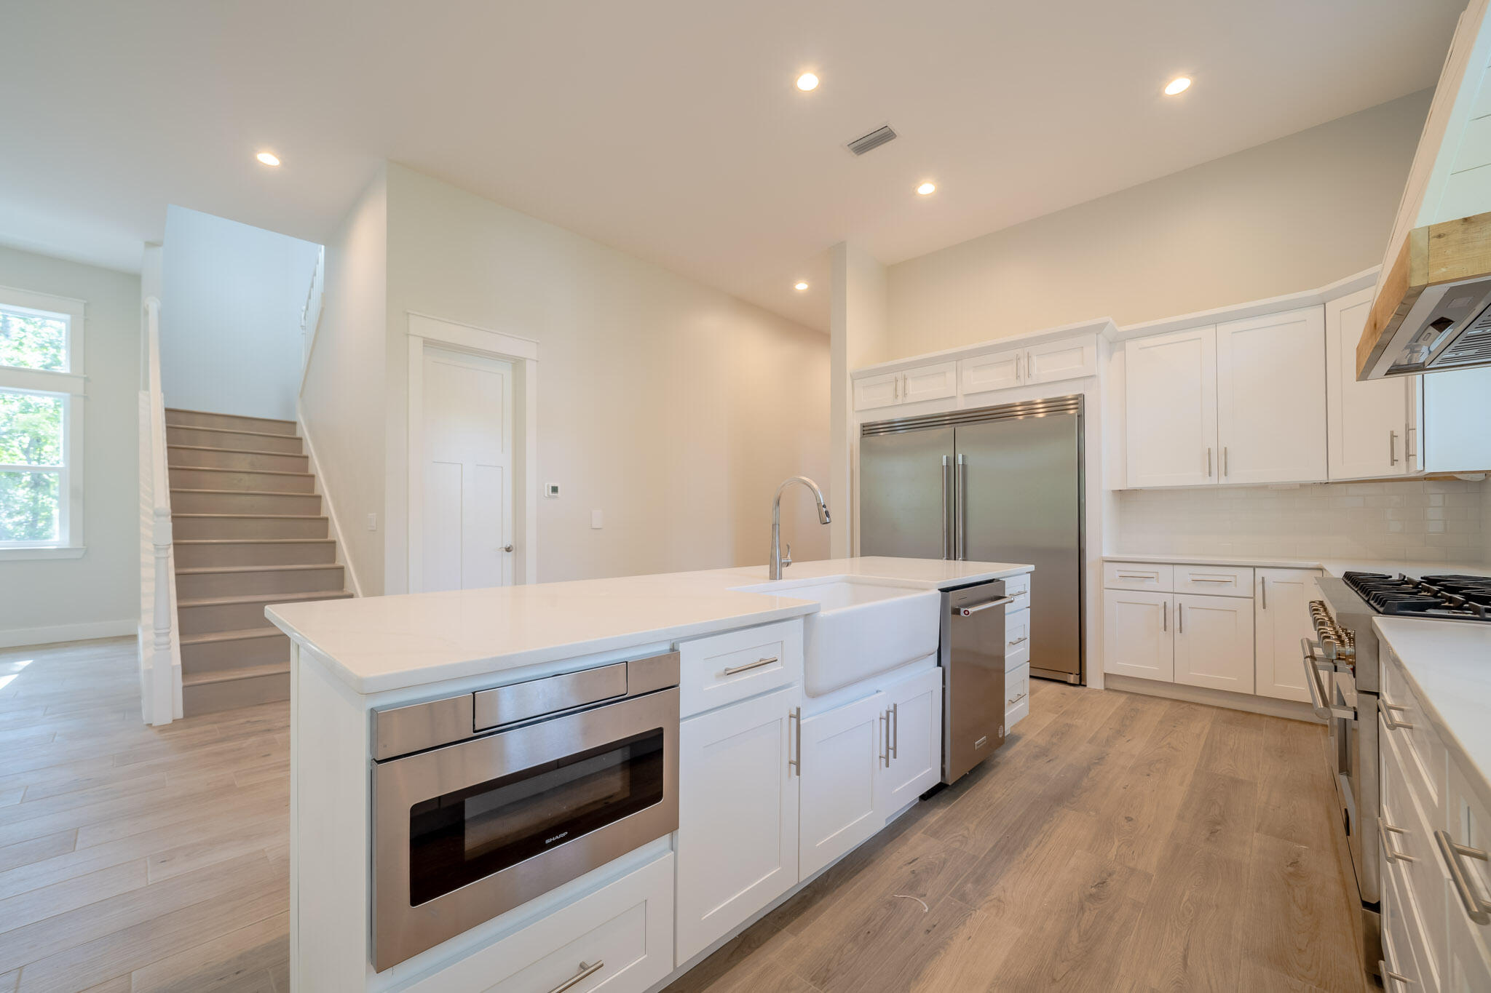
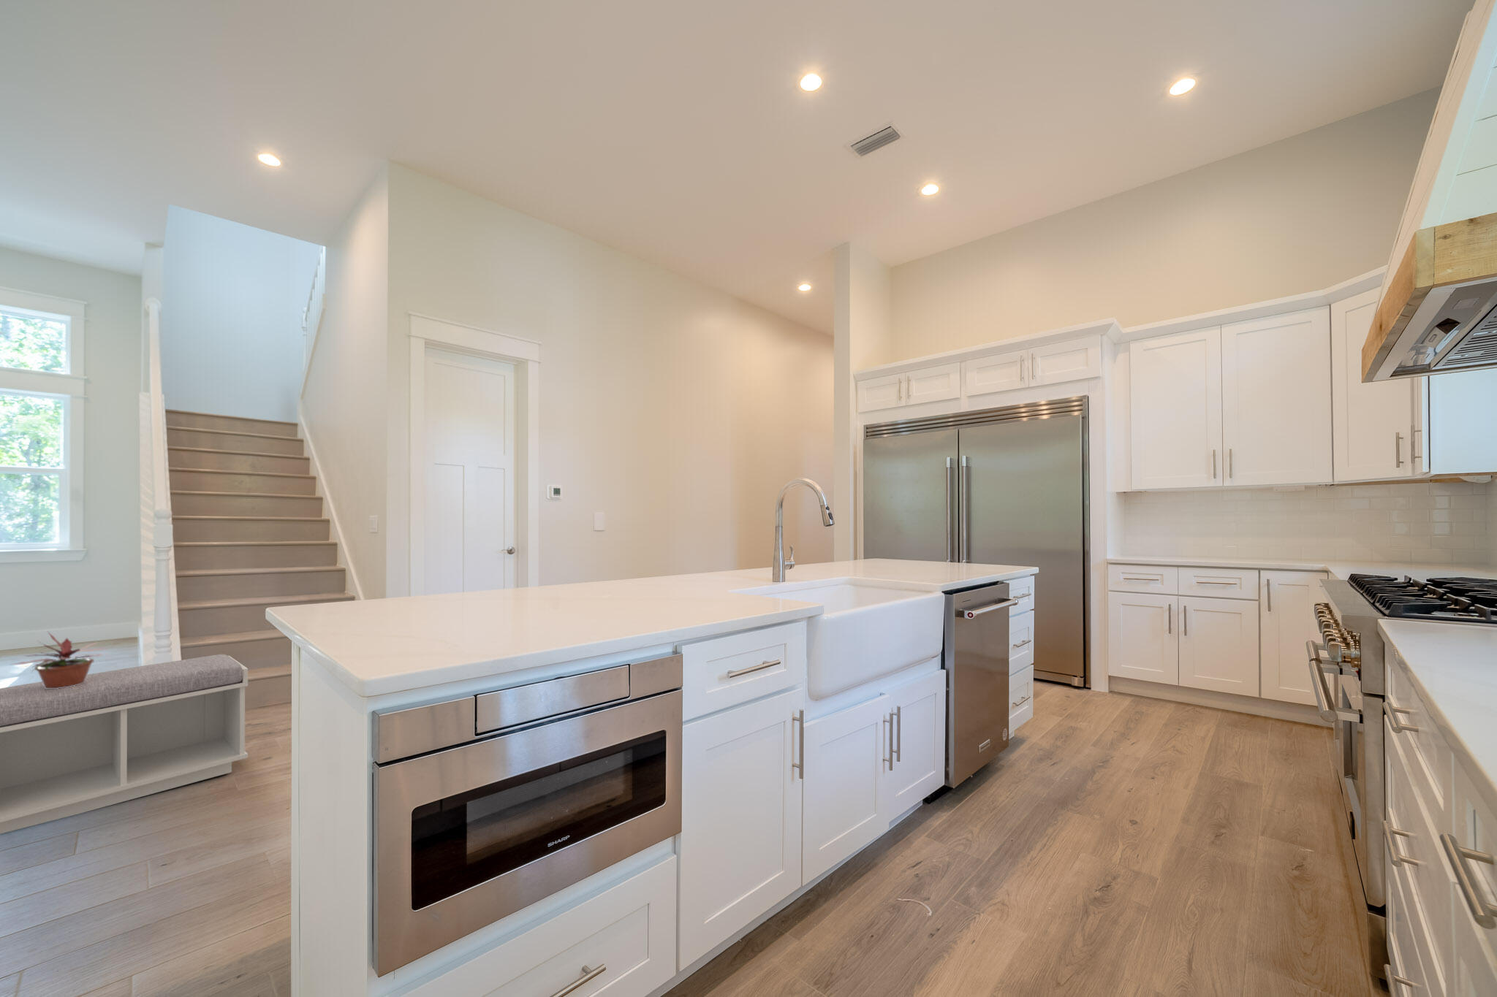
+ bench (118, 732)
+ potted plant (63, 657)
